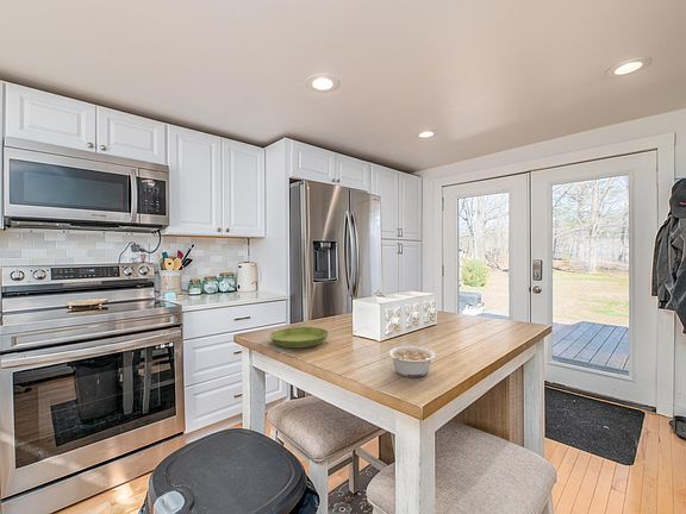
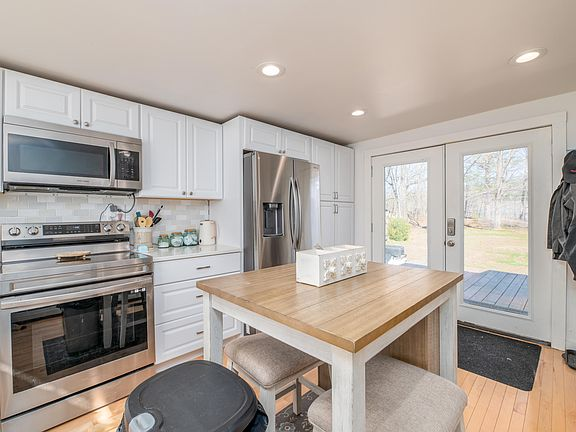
- saucer (299, 337)
- legume (411, 361)
